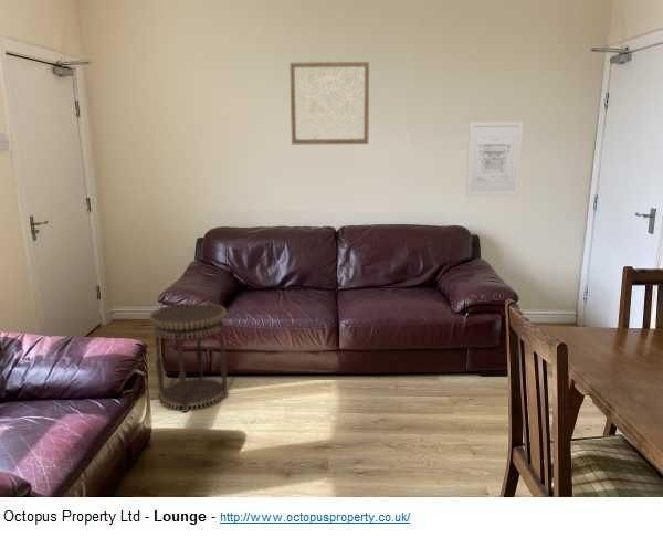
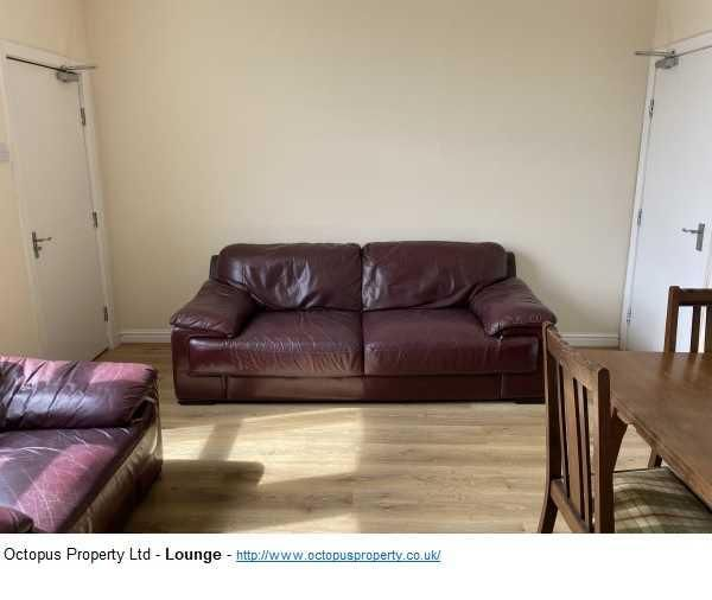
- wall art (326, 104)
- wall art (494, 159)
- side table (197, 355)
